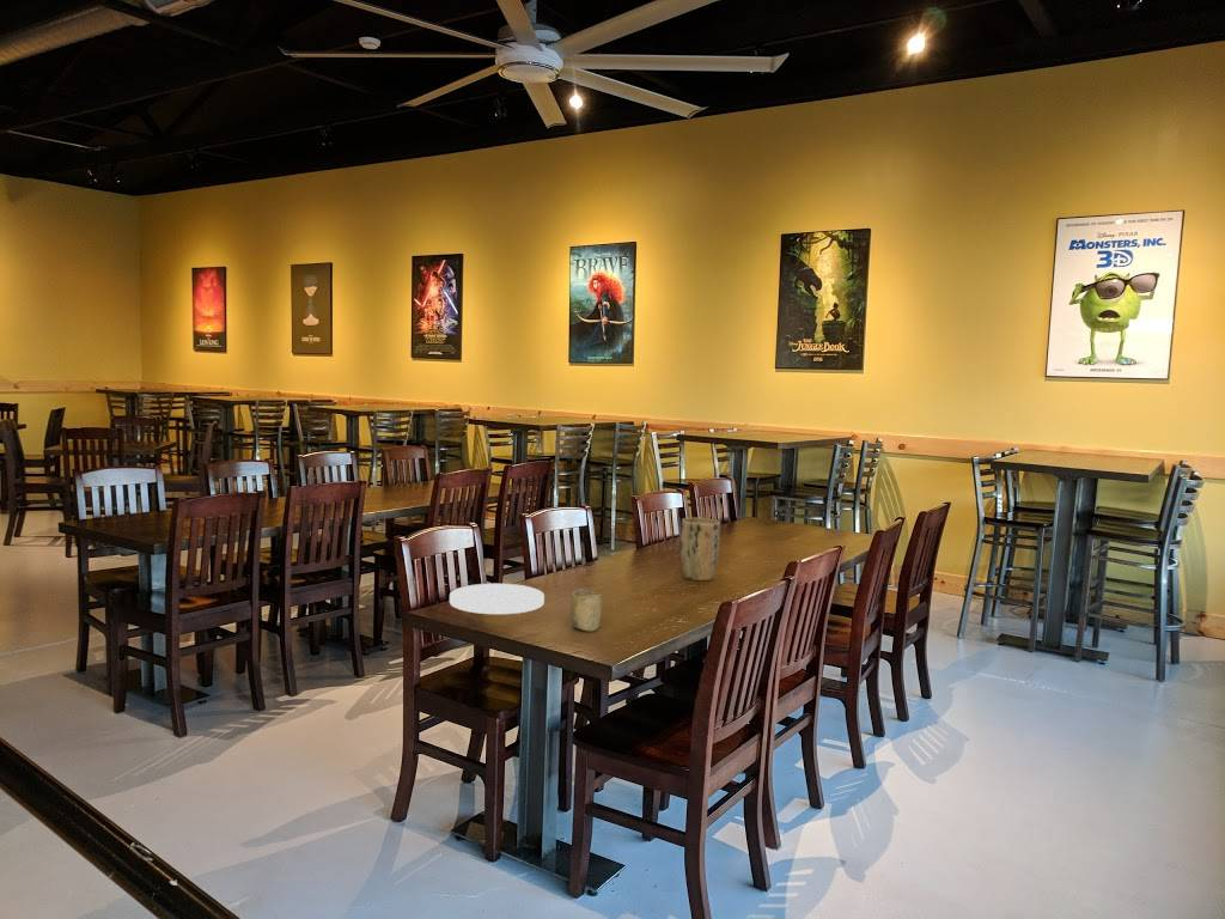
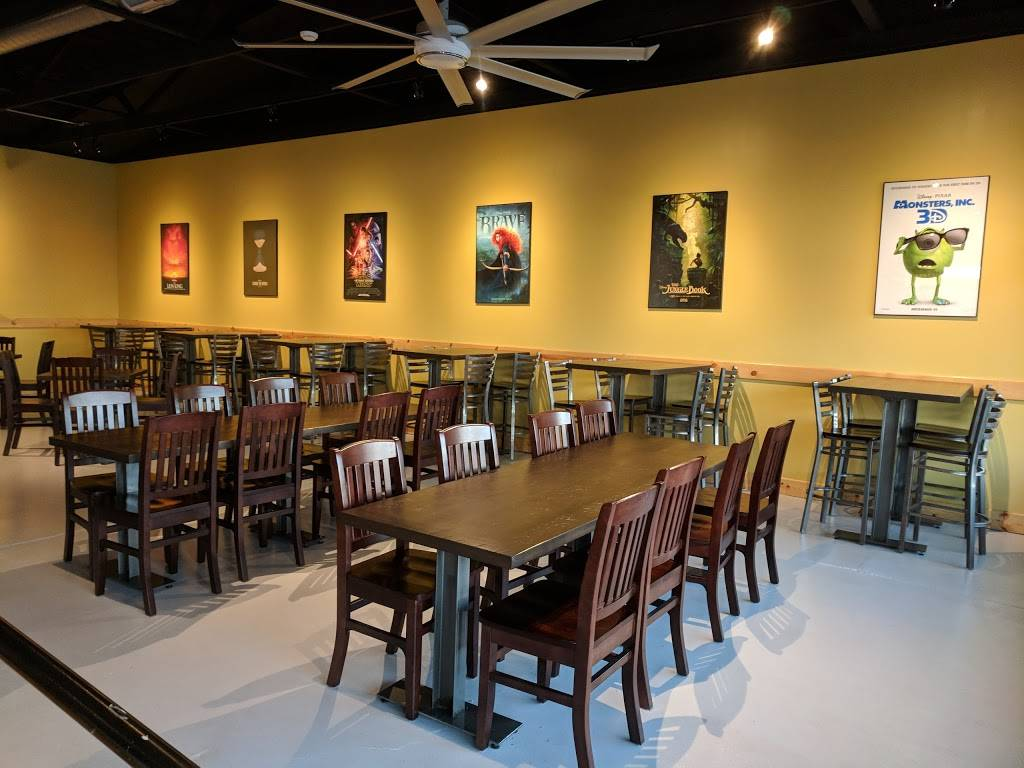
- plant pot (699, 549)
- cup (586, 609)
- plate (496, 597)
